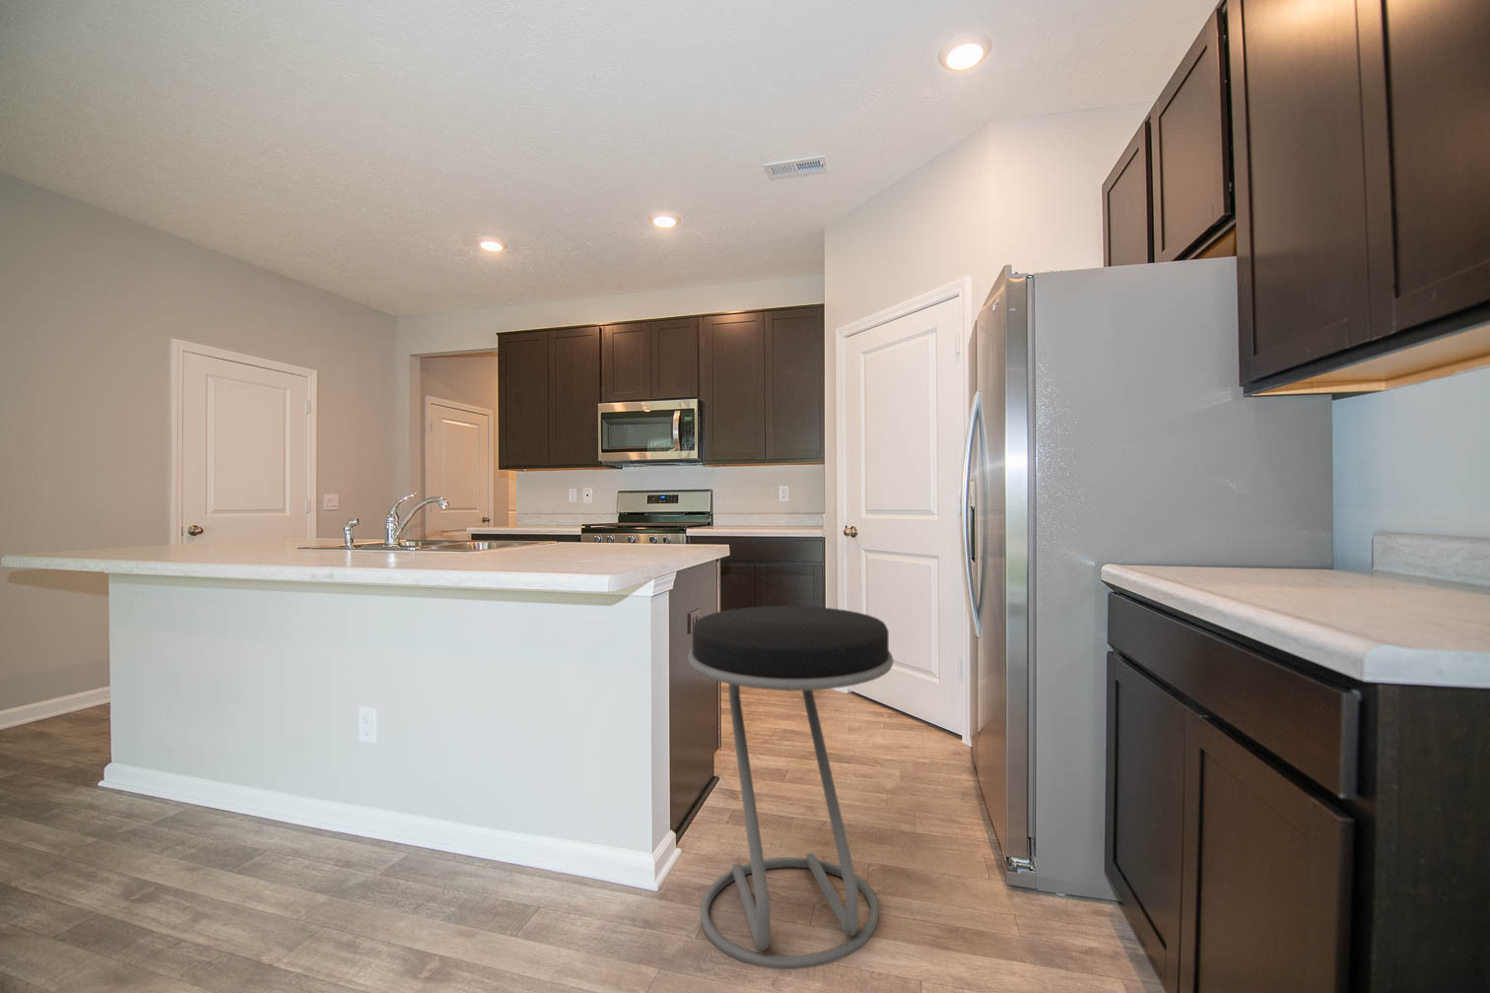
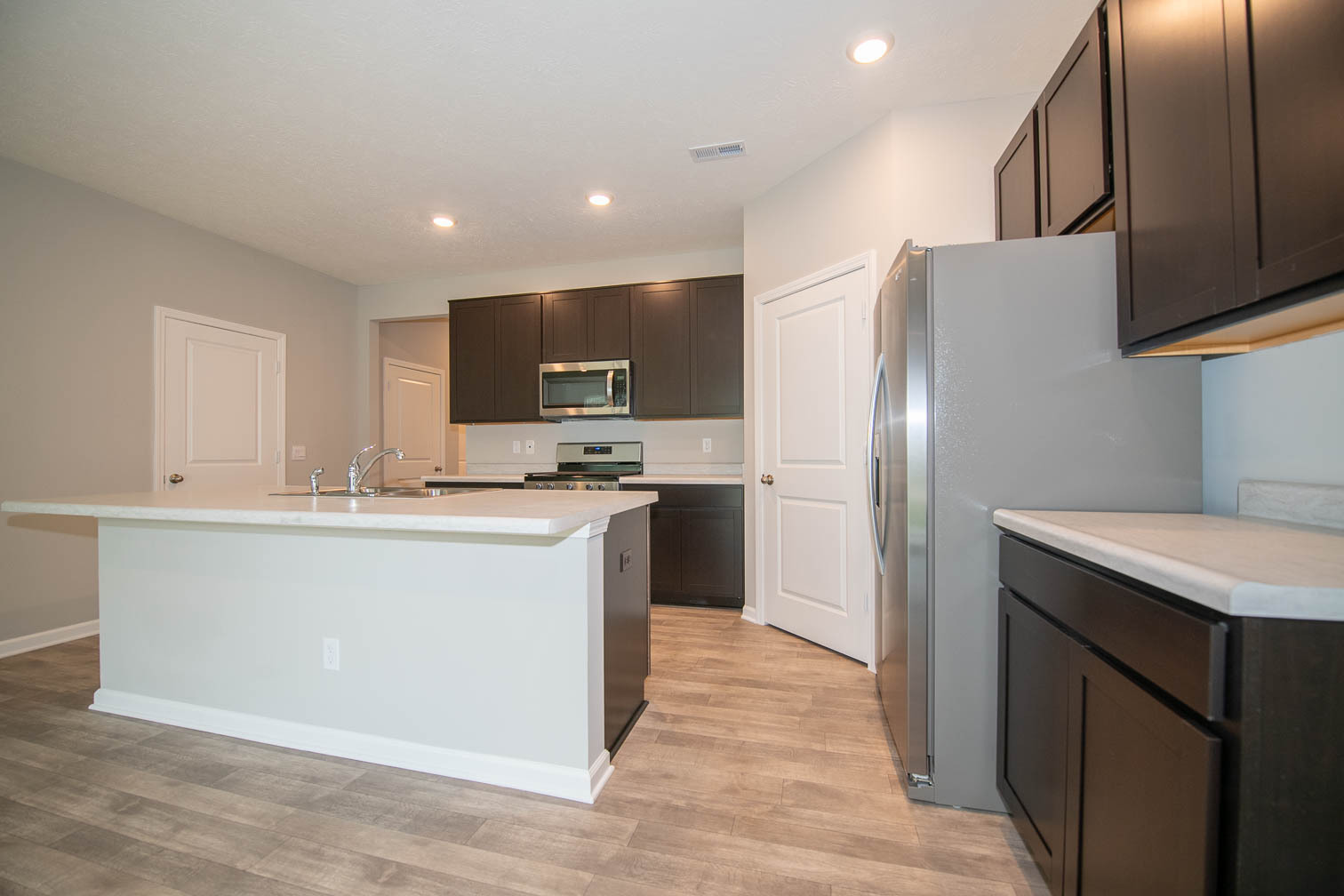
- stool (817, 760)
